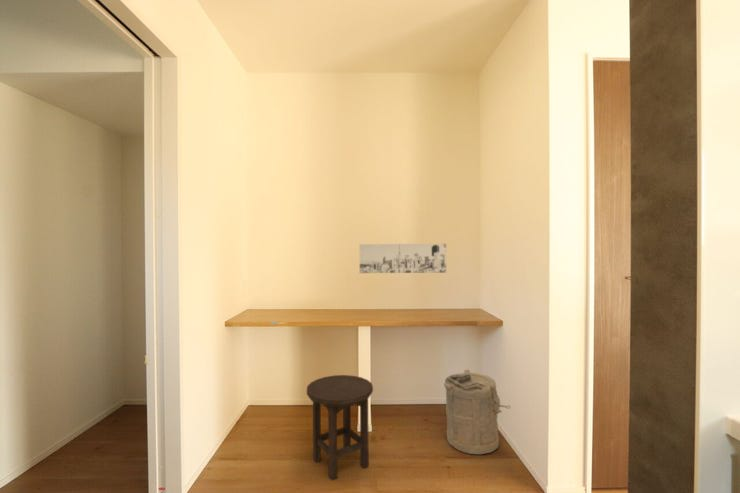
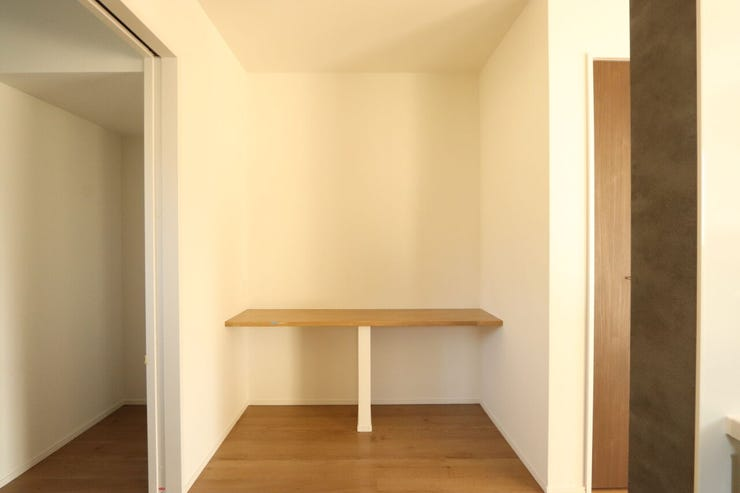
- laundry hamper (472, 406)
- stool (343, 424)
- wall art (402, 258)
